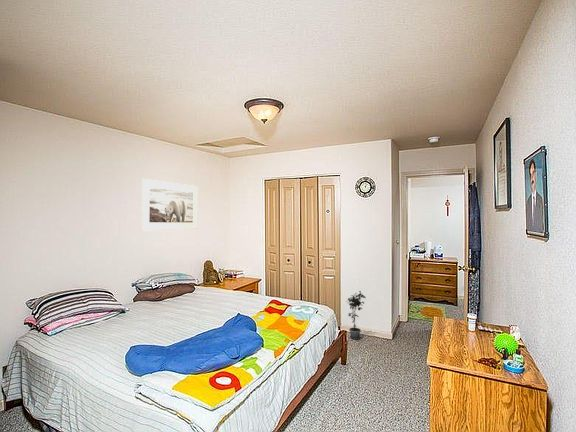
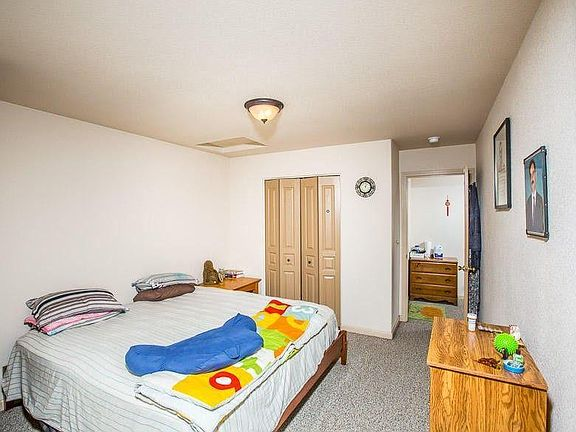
- potted plant (355, 314)
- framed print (172, 206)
